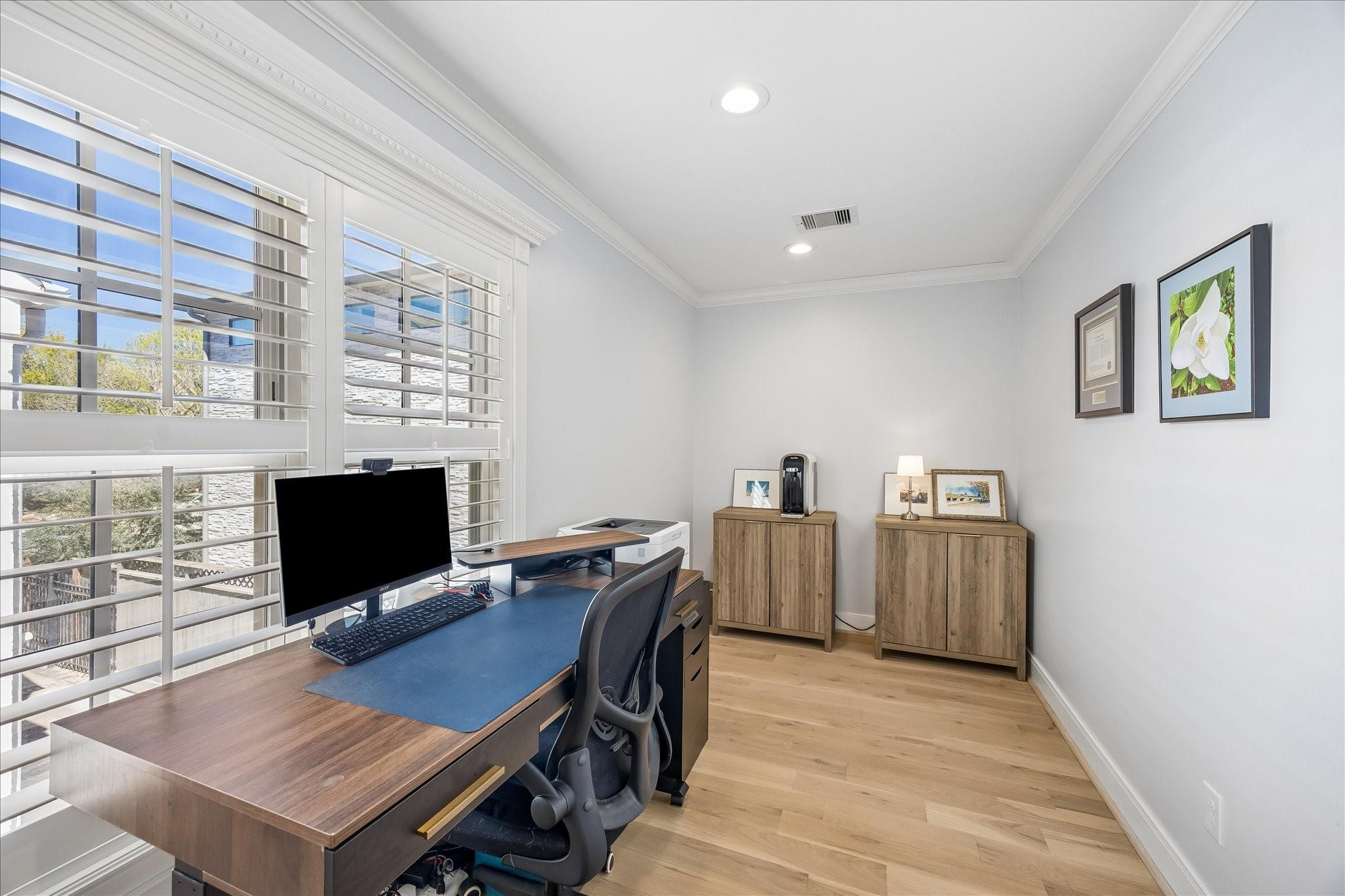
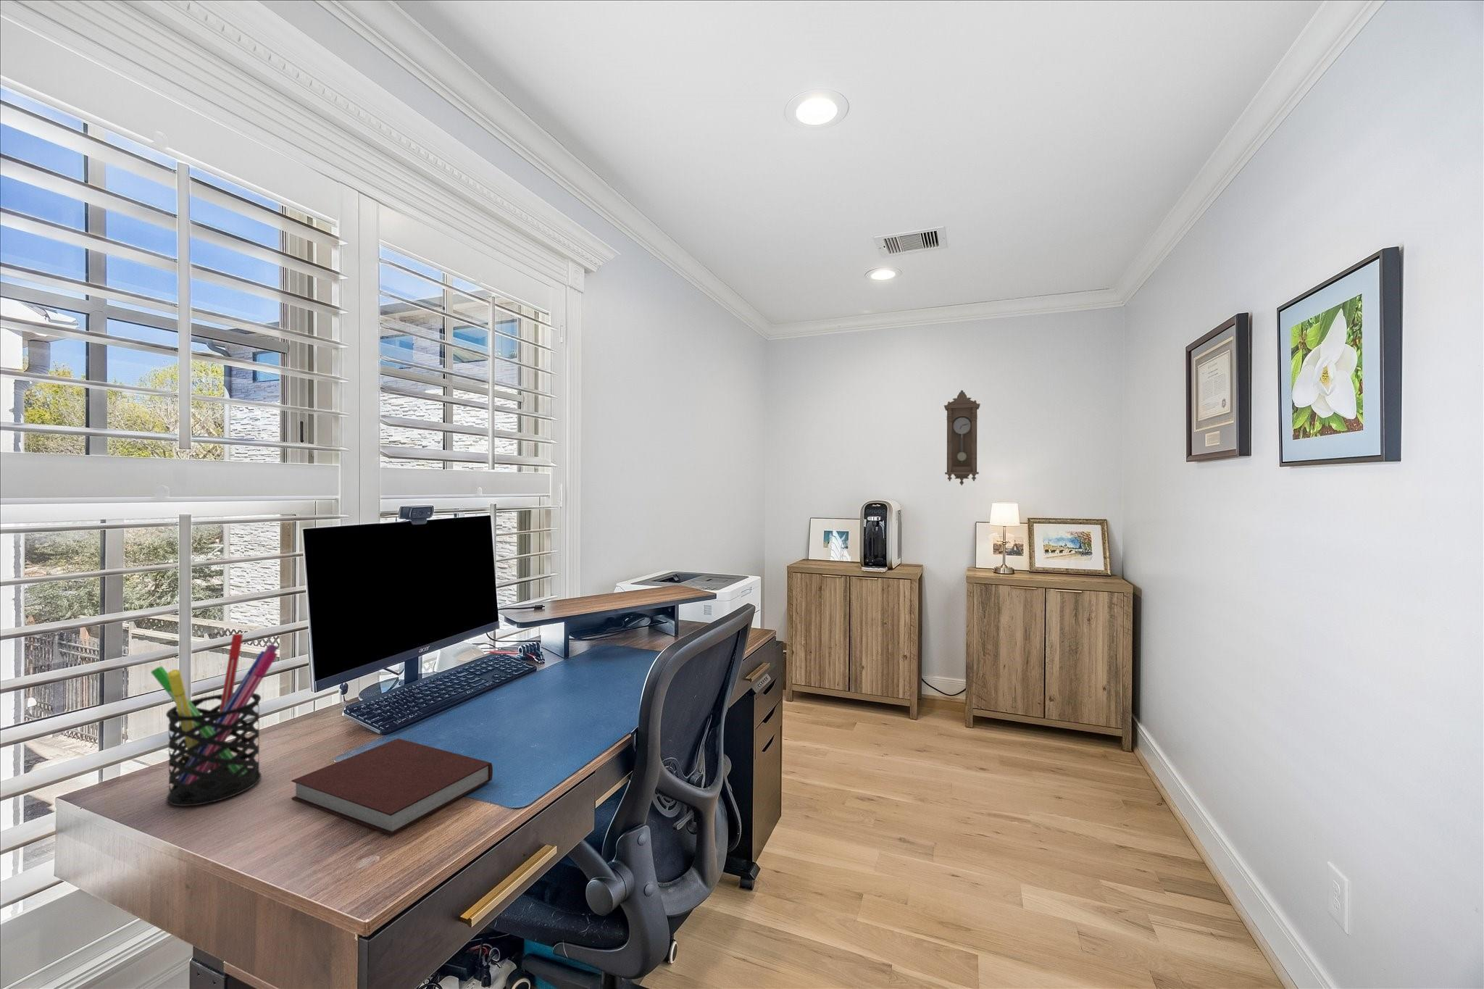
+ pendulum clock (961, 438)
+ pen holder (209, 714)
+ notebook (395, 779)
